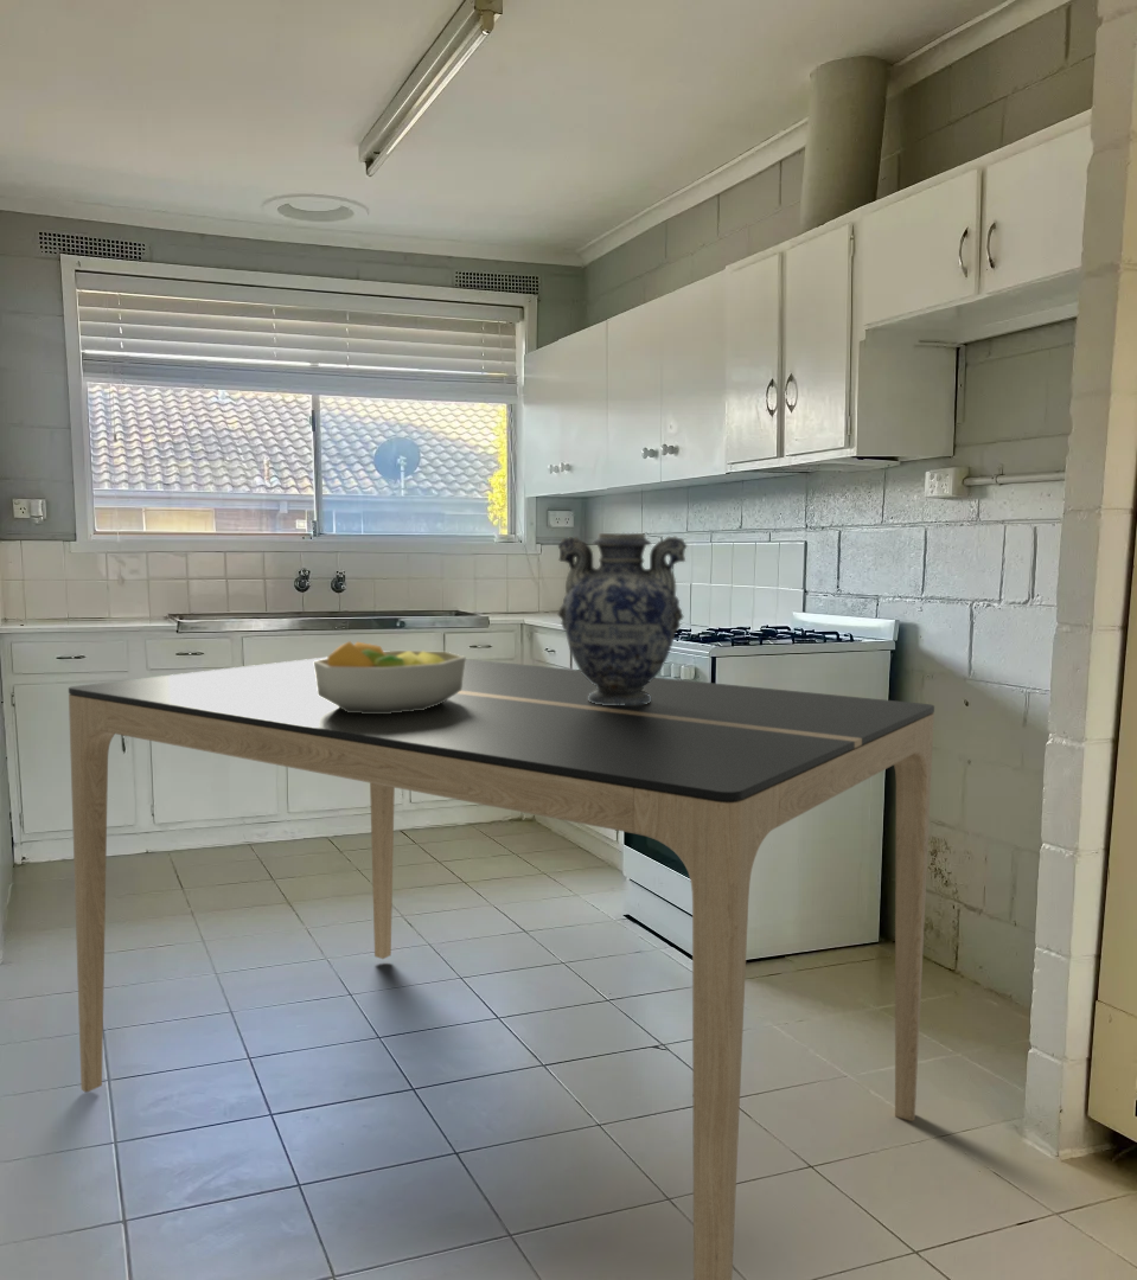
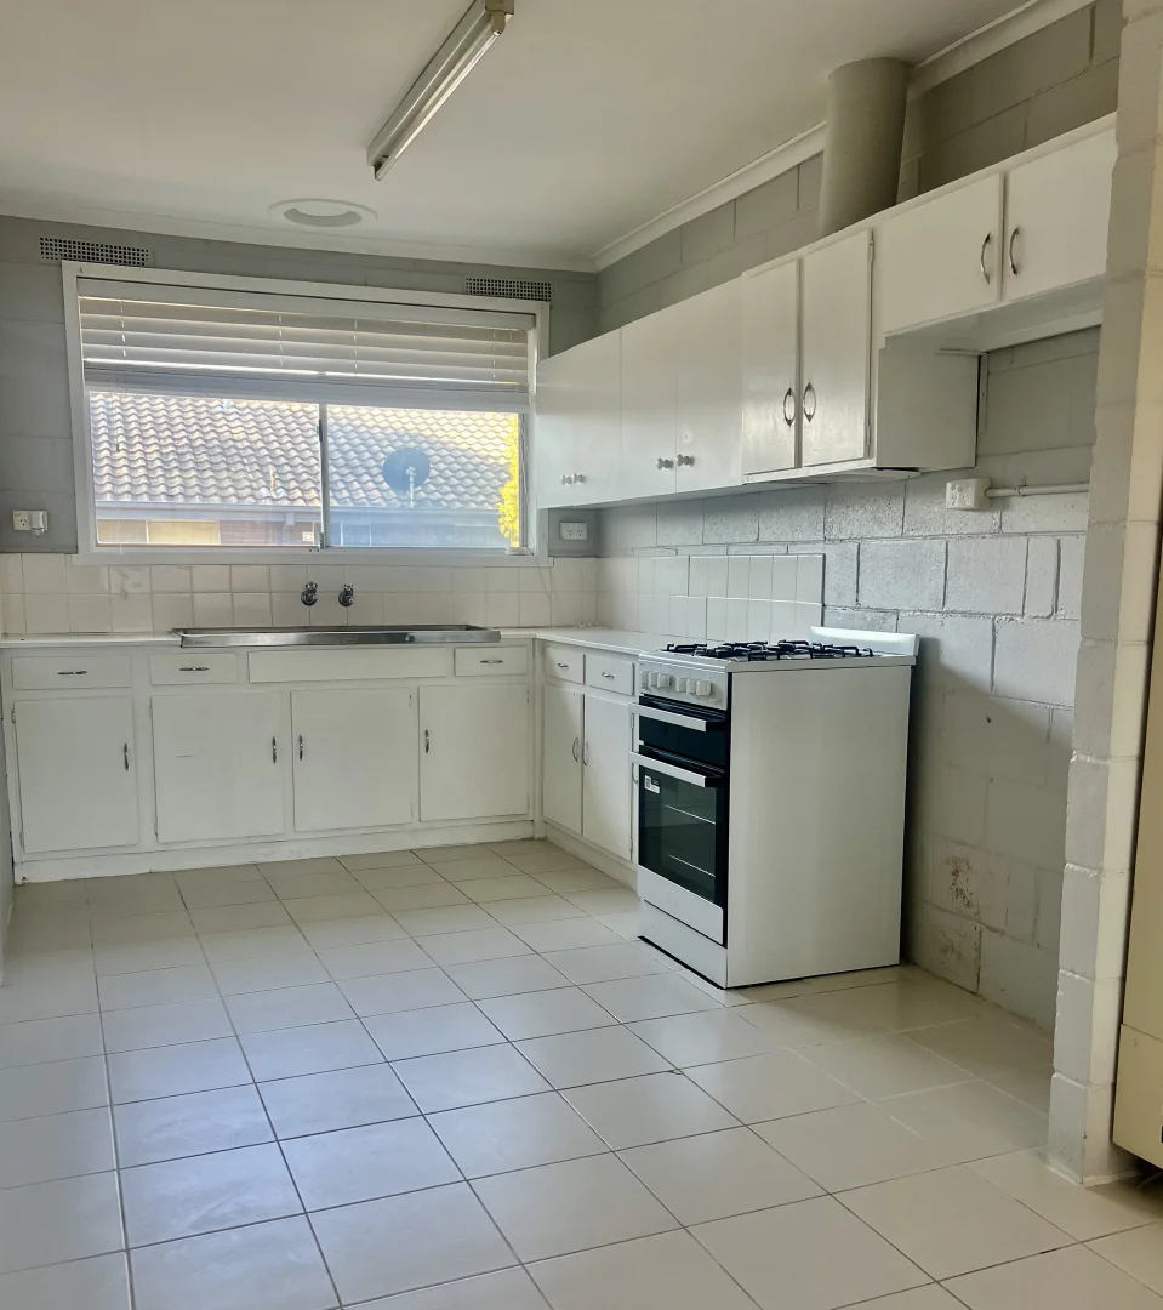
- dining table (505, 808)
- vase (620, 616)
- fruit bowl (390, 670)
